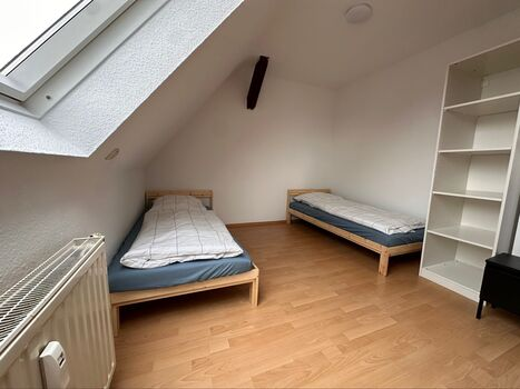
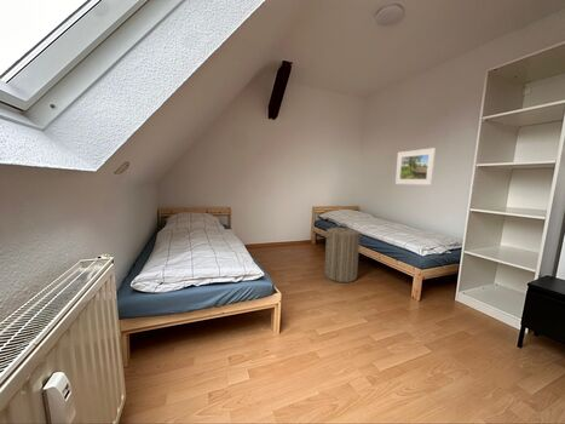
+ laundry hamper (341, 250)
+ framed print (413, 167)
